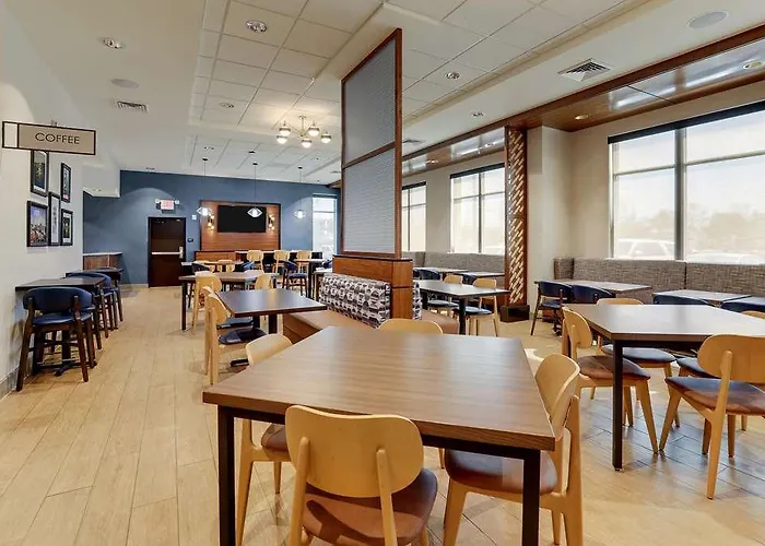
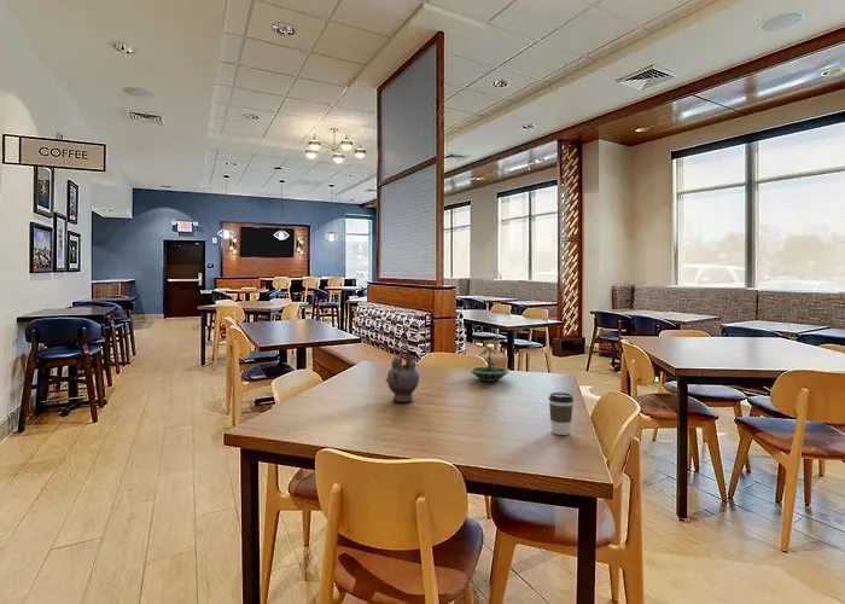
+ teapot (401, 372)
+ coffee cup (560, 413)
+ terrarium (489, 348)
